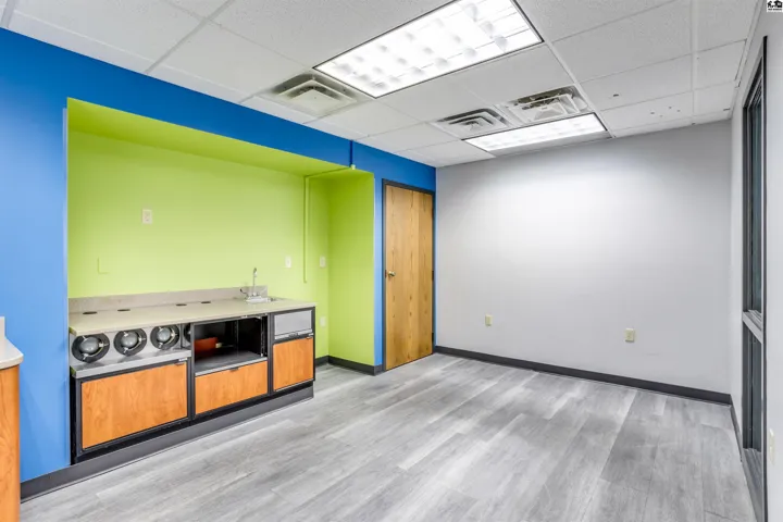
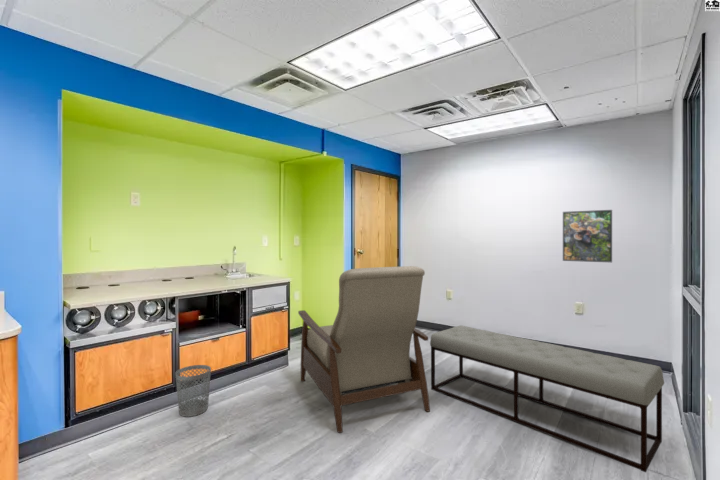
+ chair (359, 328)
+ bench (530, 376)
+ wastebasket (193, 390)
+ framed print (586, 236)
